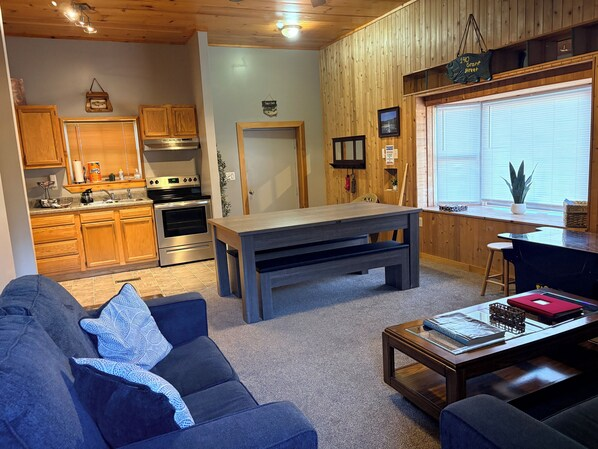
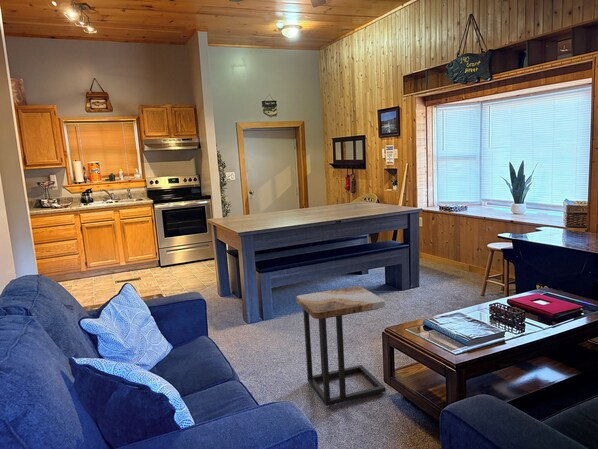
+ side table (341, 343)
